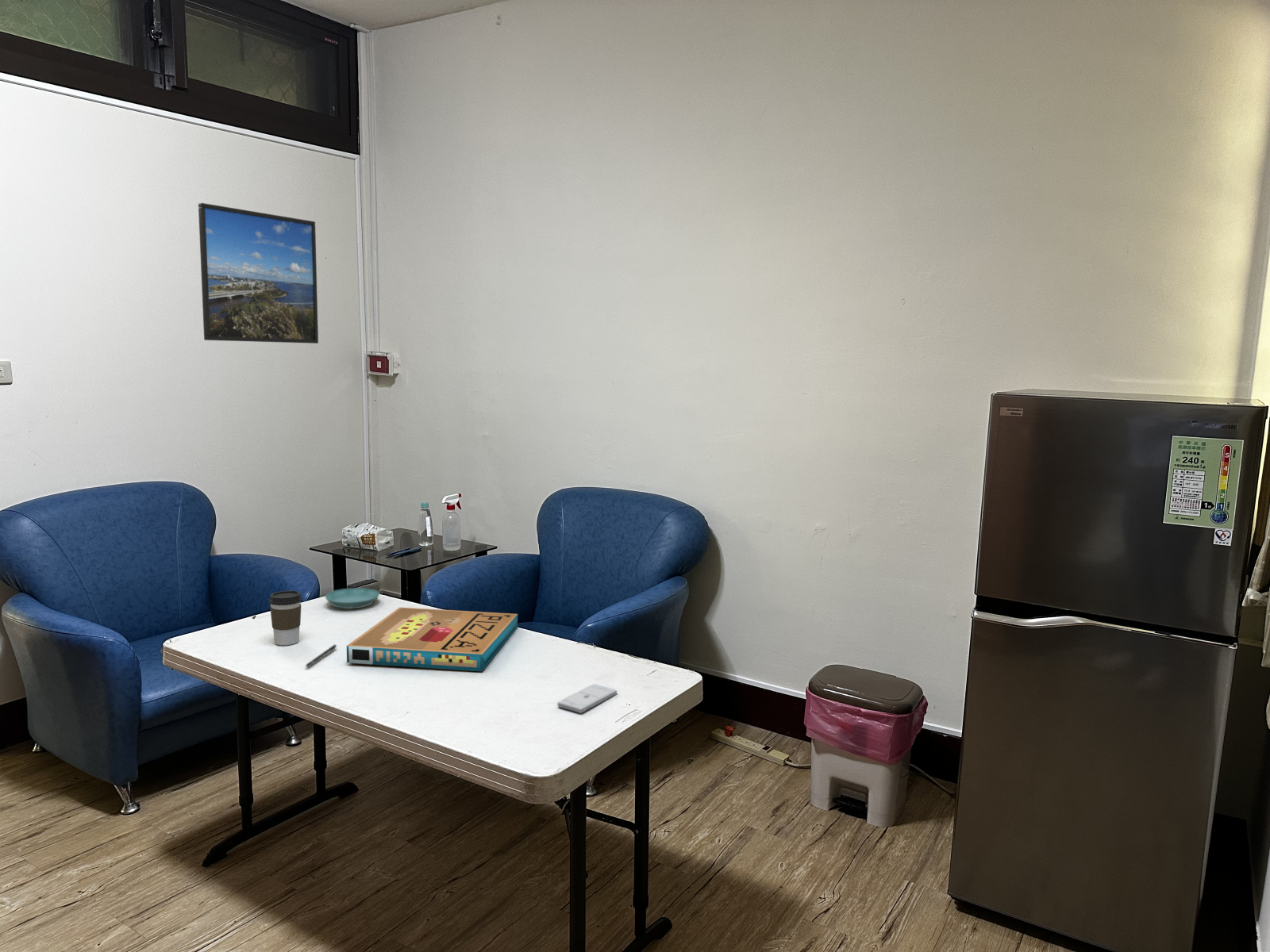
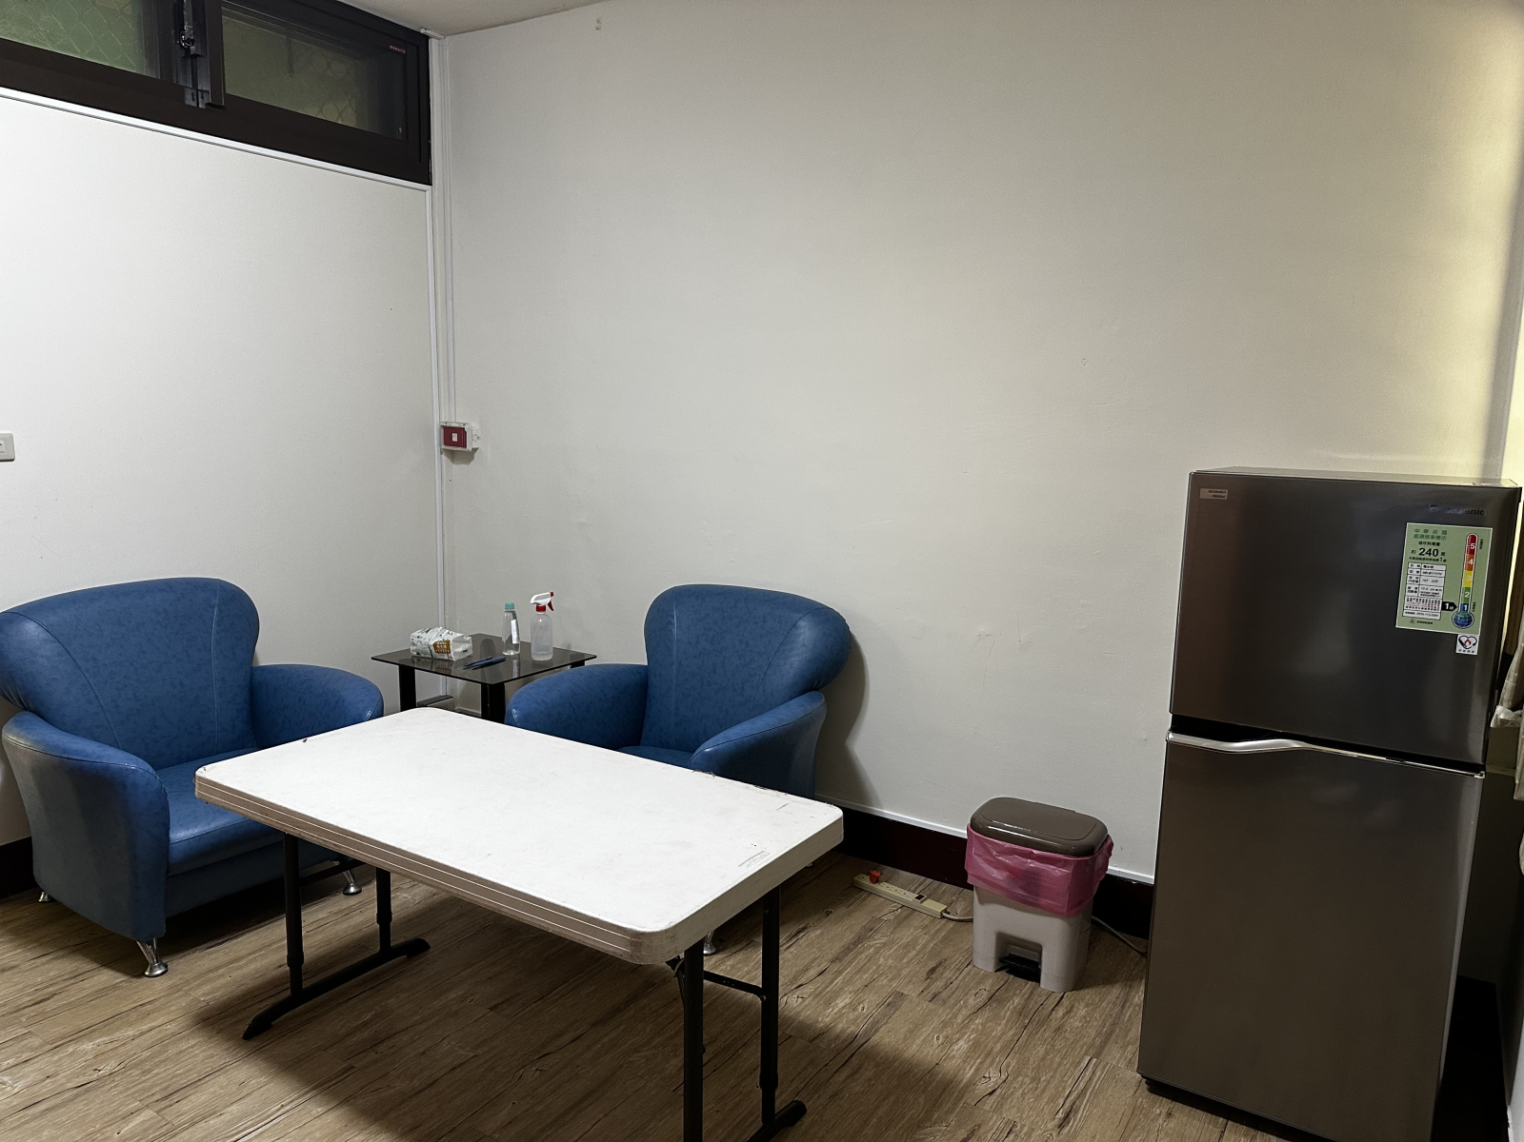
- saucer (352, 599)
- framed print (262, 278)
- coffee cup (286, 618)
- smartphone (587, 697)
- pizza box (437, 636)
- pen (321, 656)
